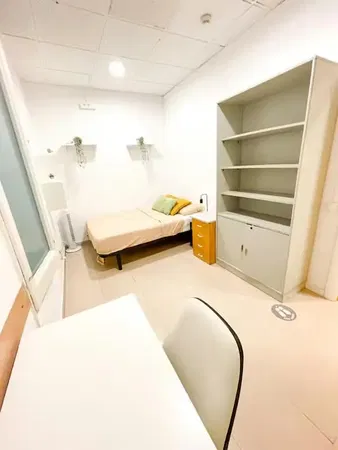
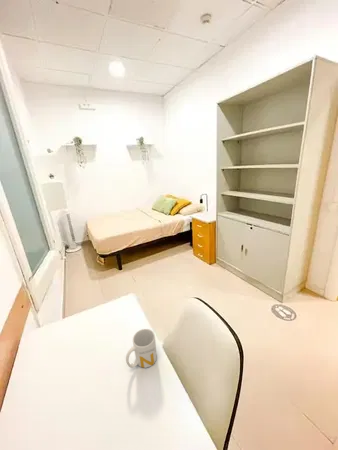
+ mug (143, 351)
